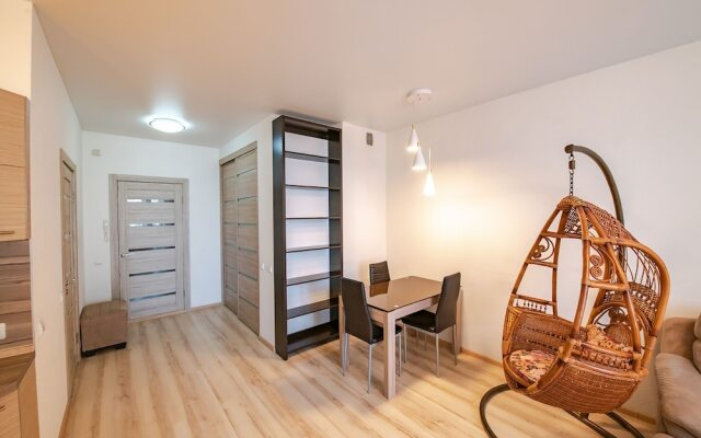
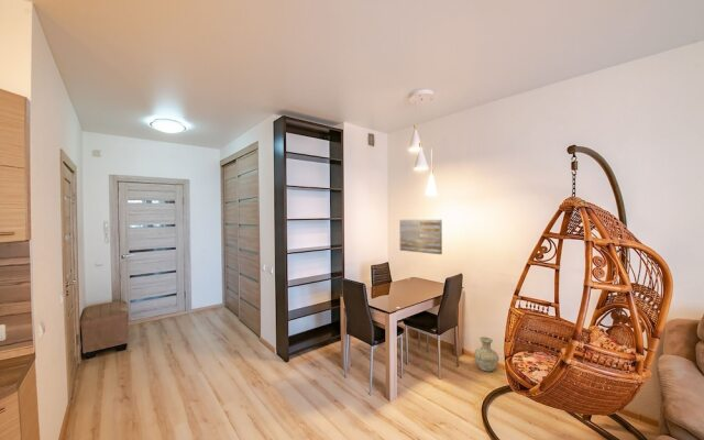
+ vase (485, 353)
+ wall art (419, 235)
